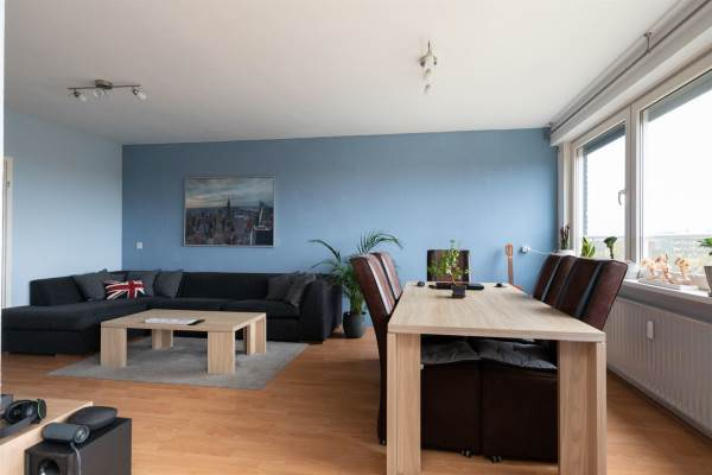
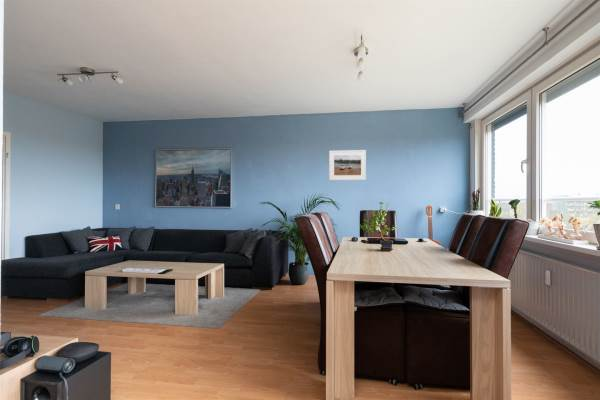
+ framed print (347, 165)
